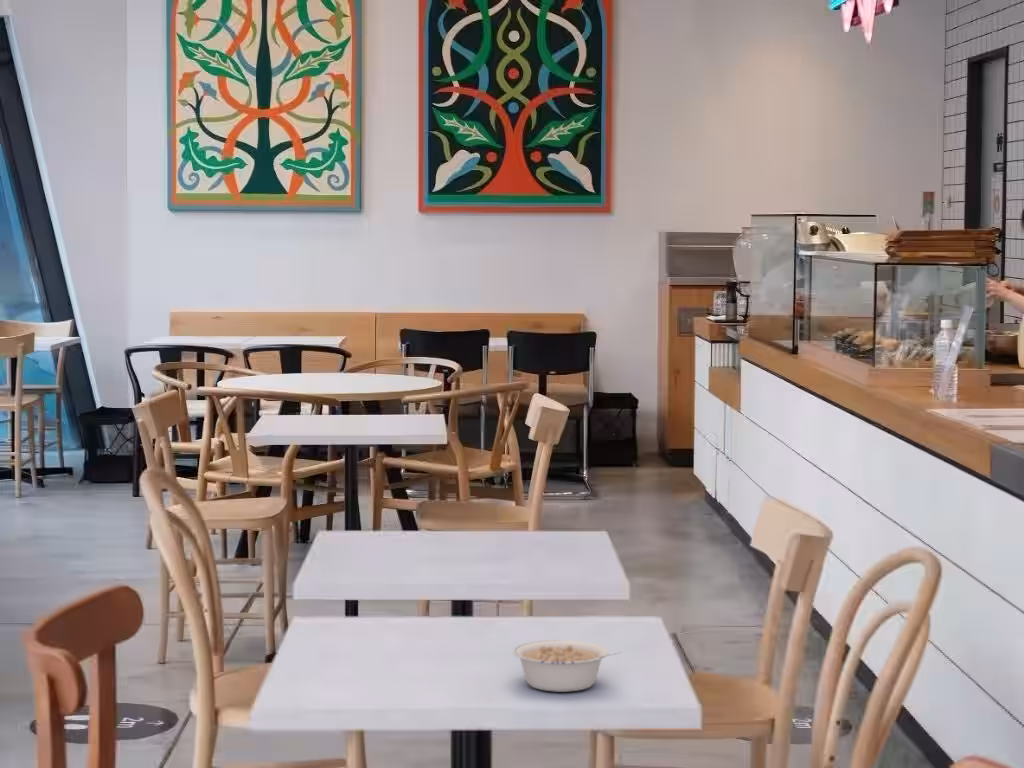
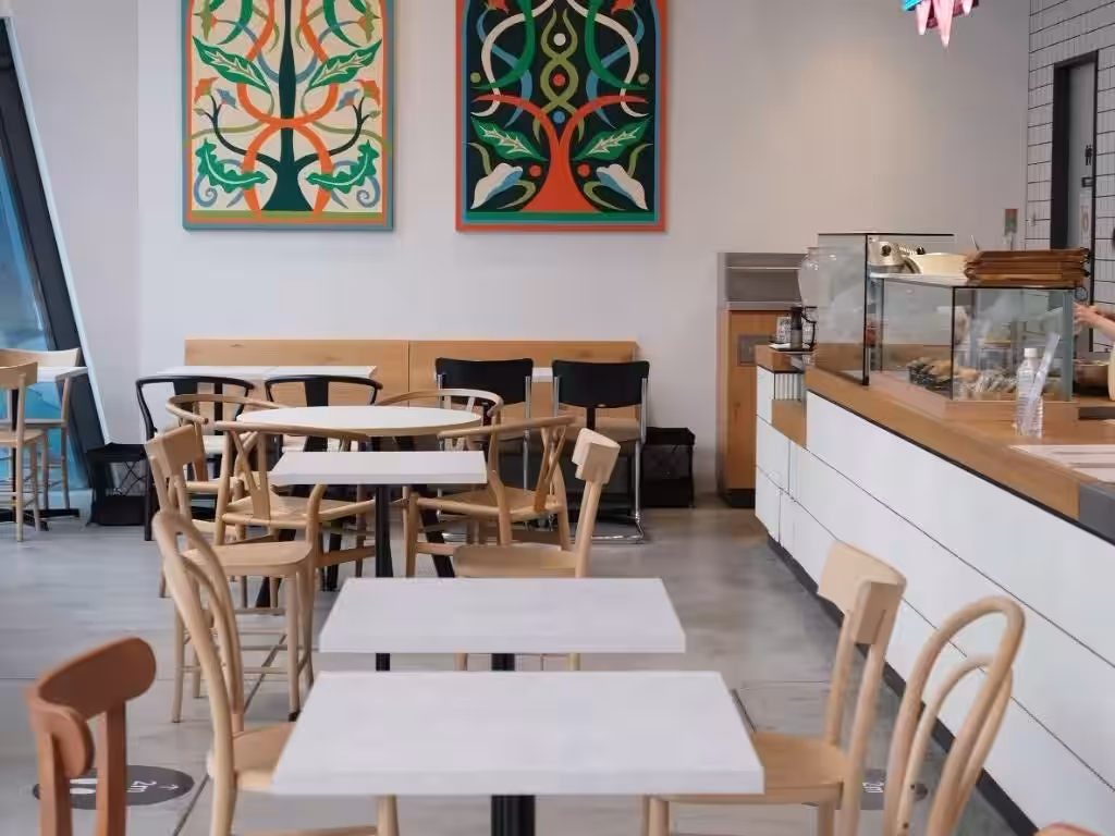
- legume (564, 663)
